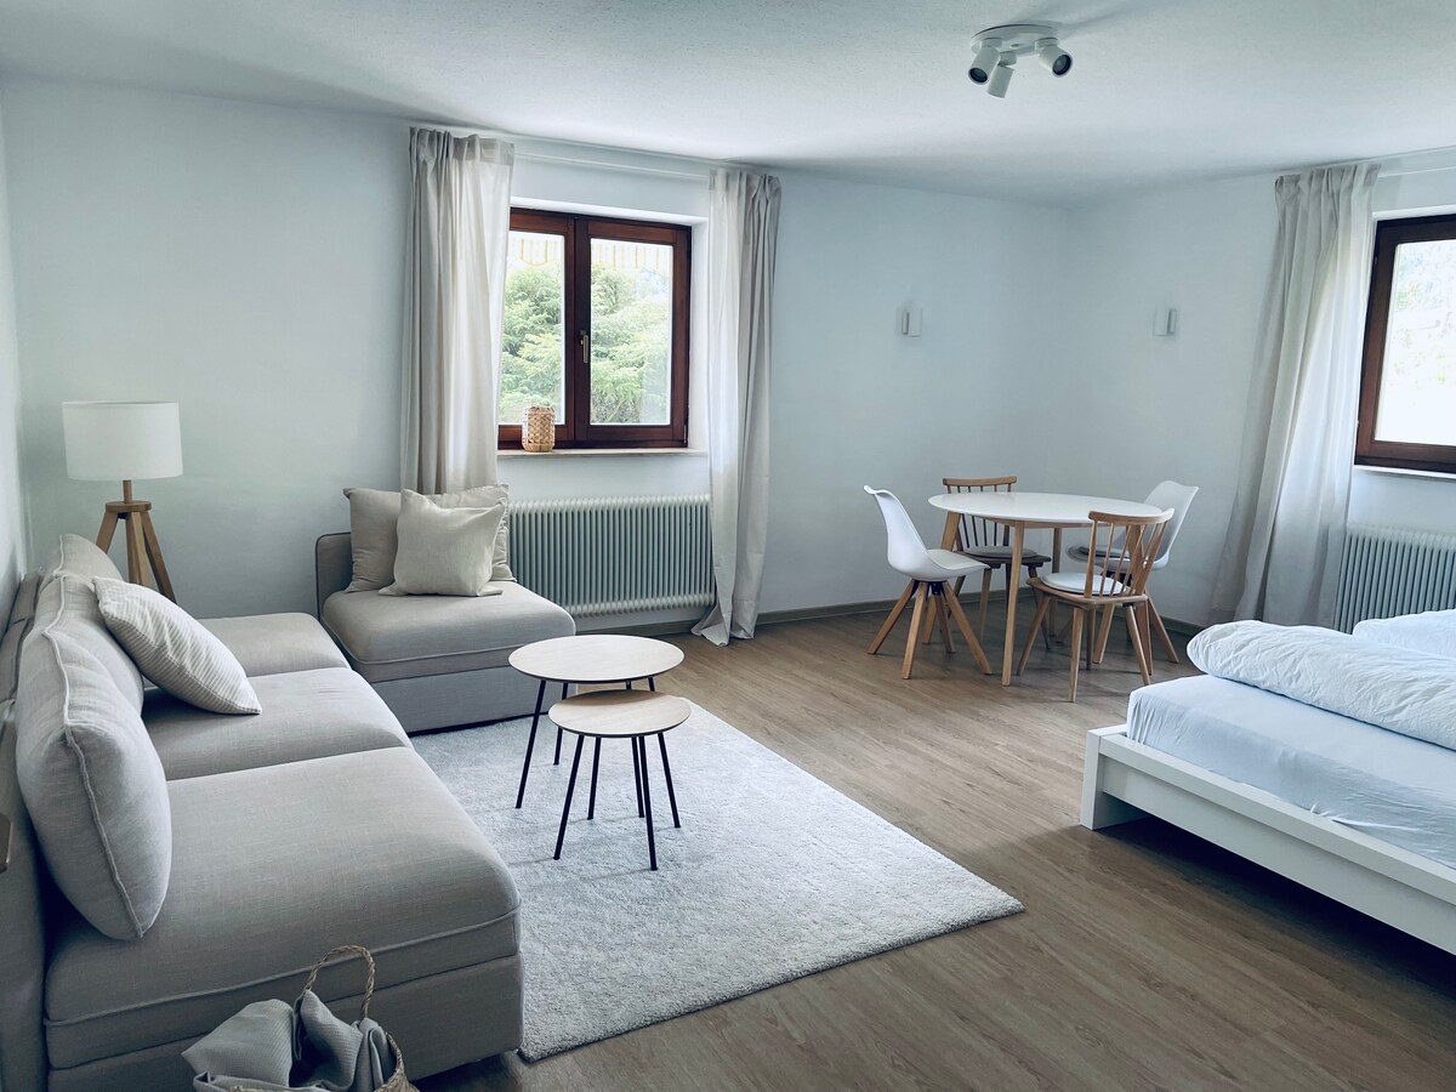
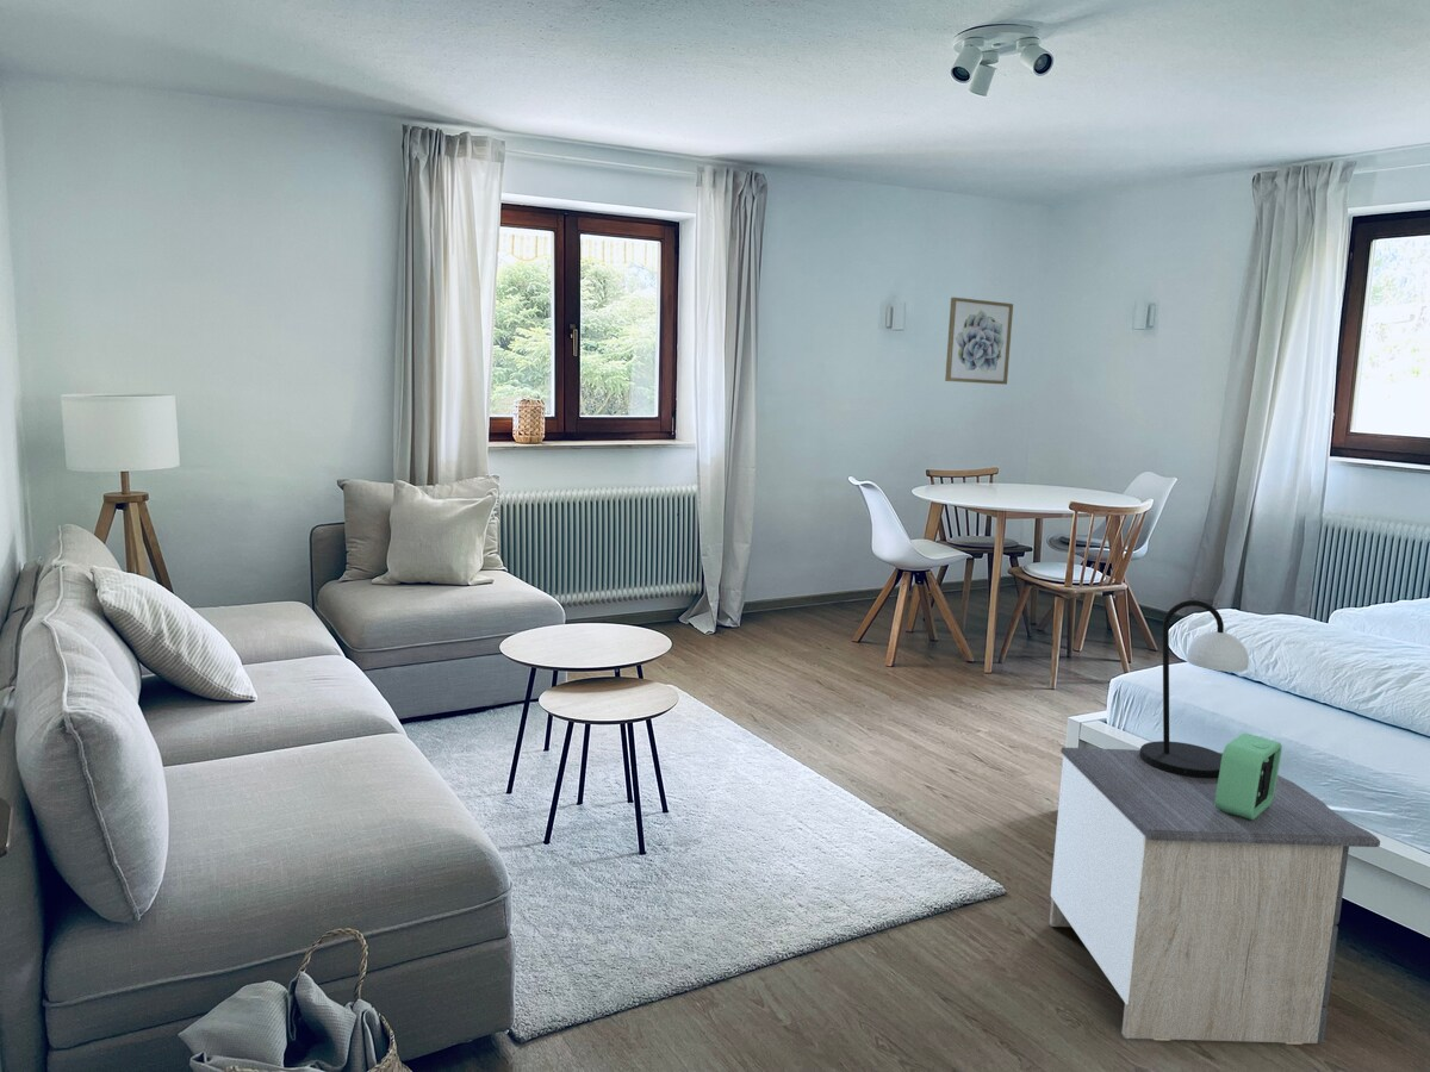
+ nightstand (1194, 884)
+ table lamp (1199, 666)
+ alarm clock (1249, 774)
+ wall art (980, 342)
